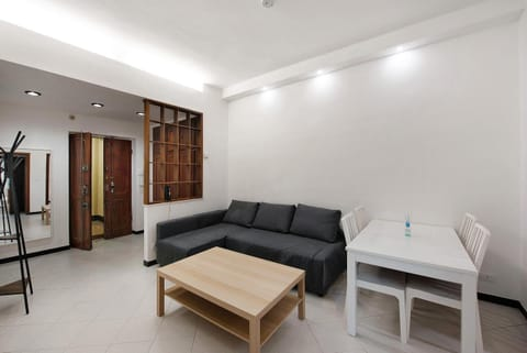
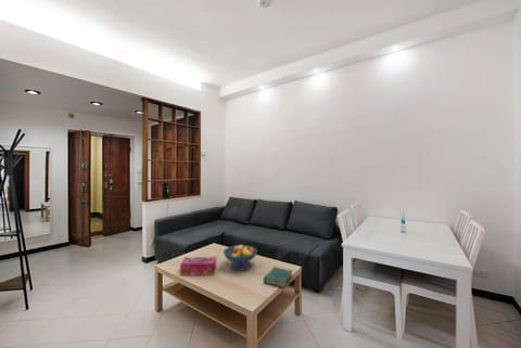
+ tissue box (199, 266)
+ fruit bowl (240, 255)
+ book (278, 276)
